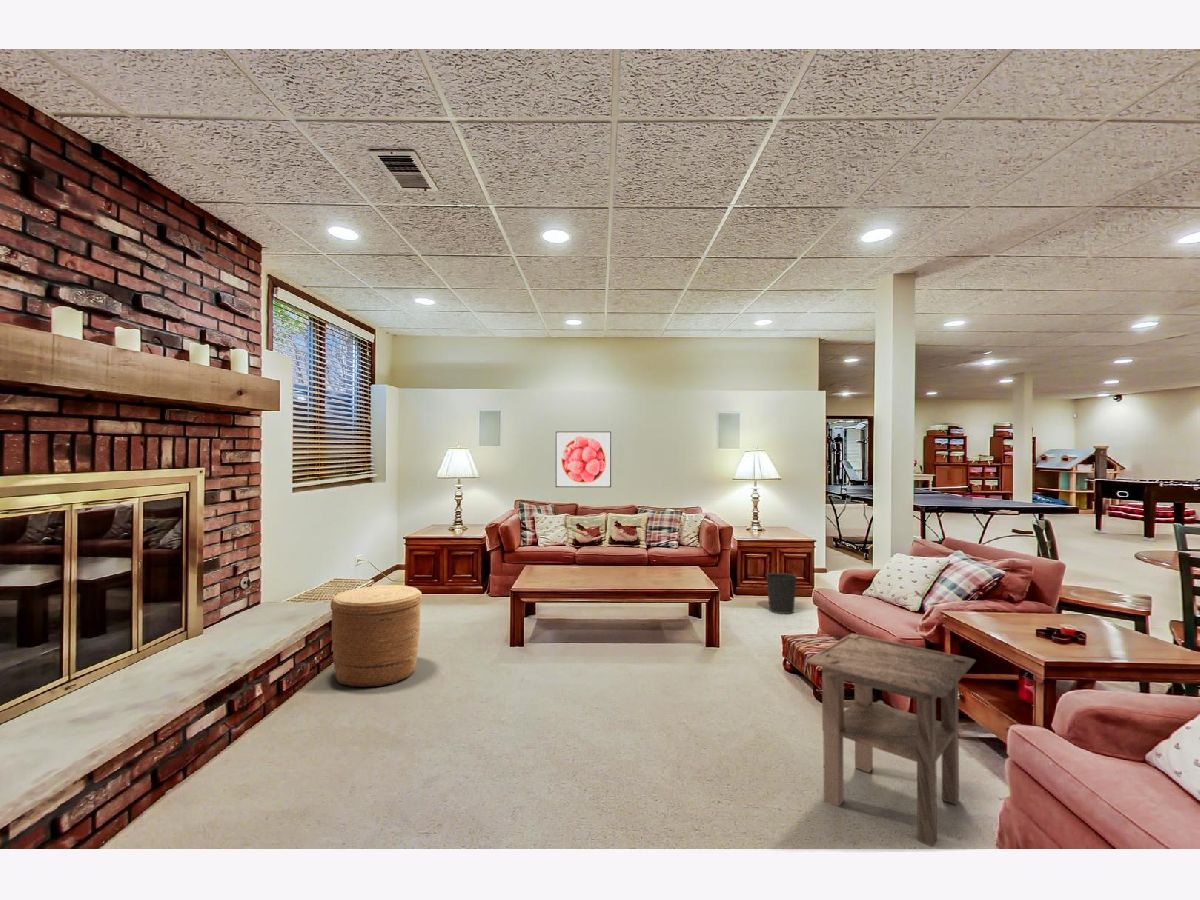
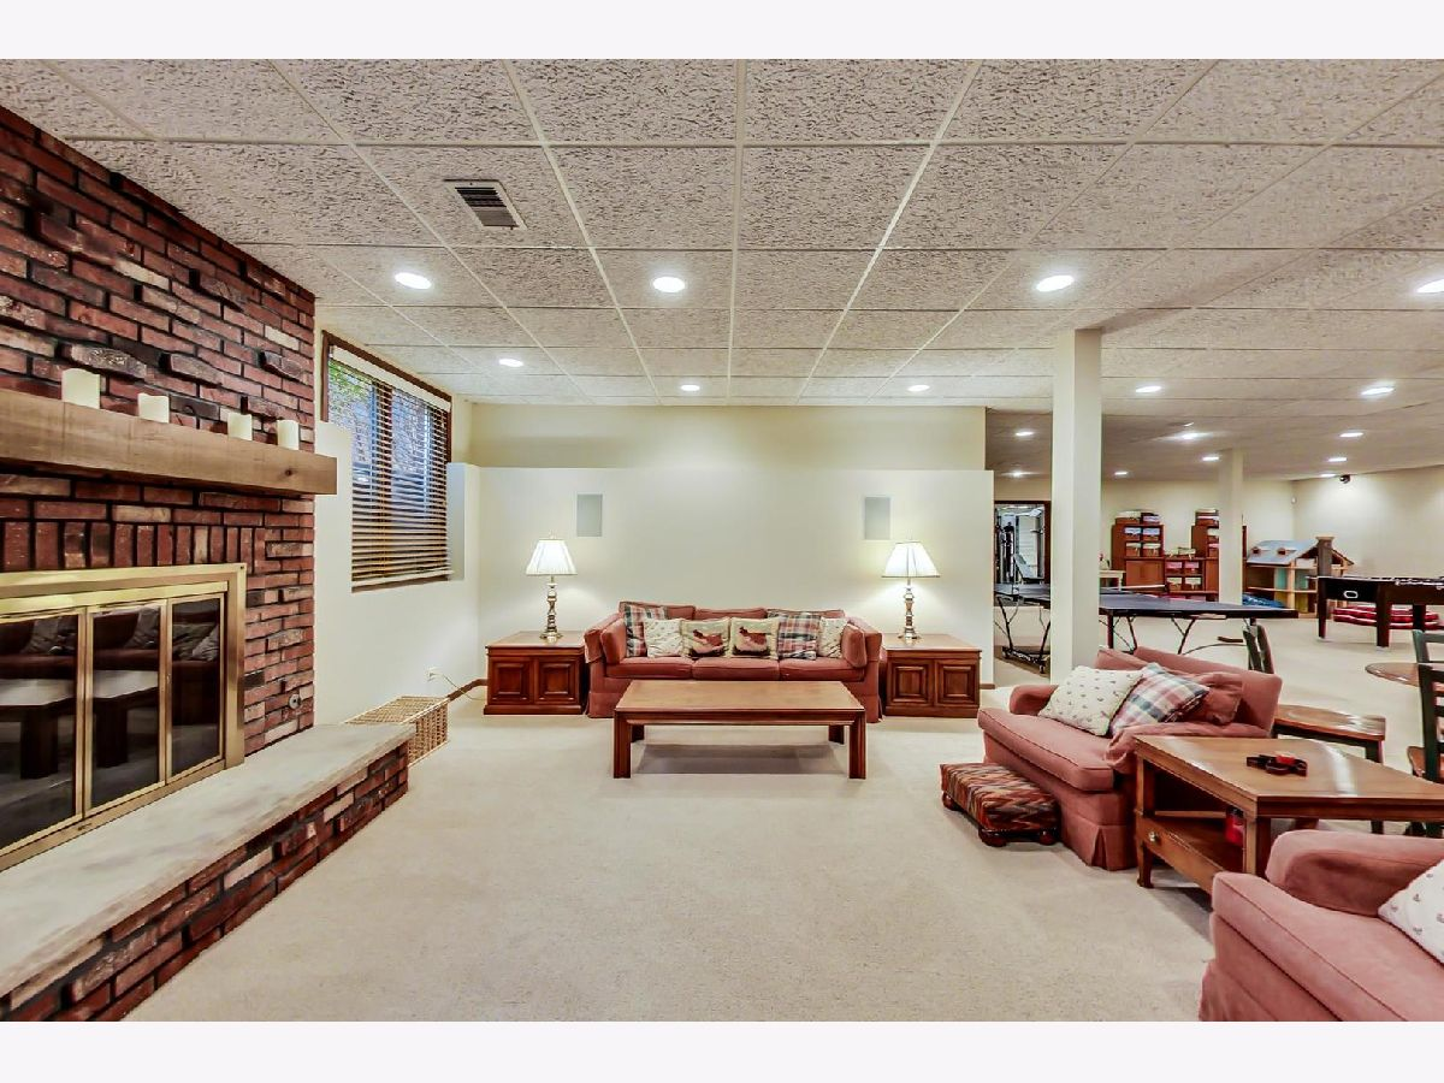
- basket (376, 633)
- side table (890, 728)
- wastebasket (781, 593)
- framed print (583, 459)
